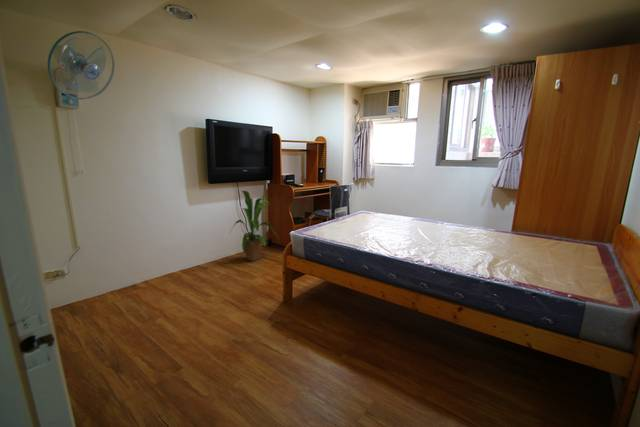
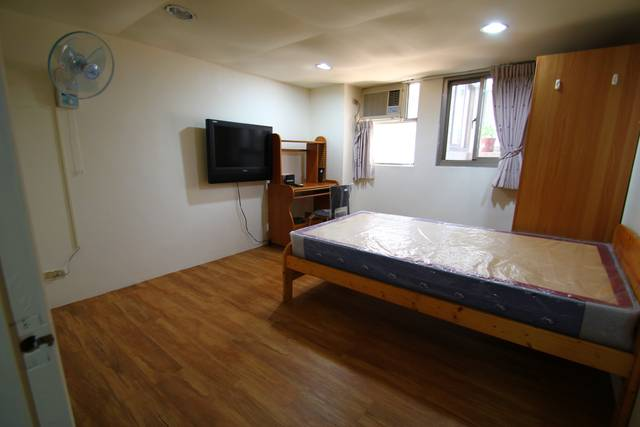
- house plant (257, 223)
